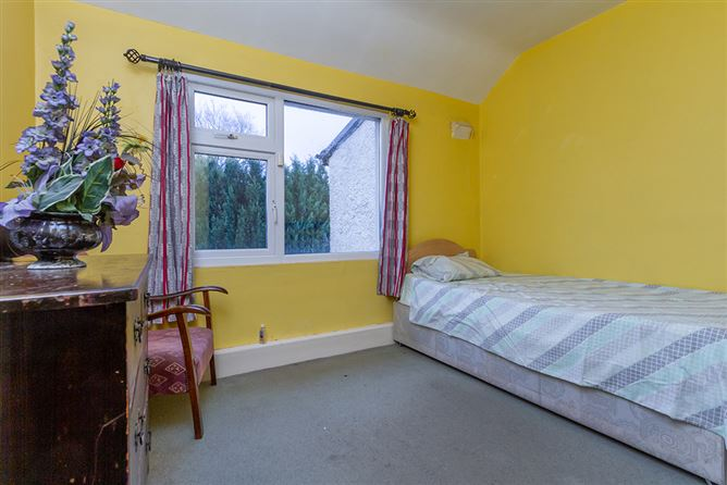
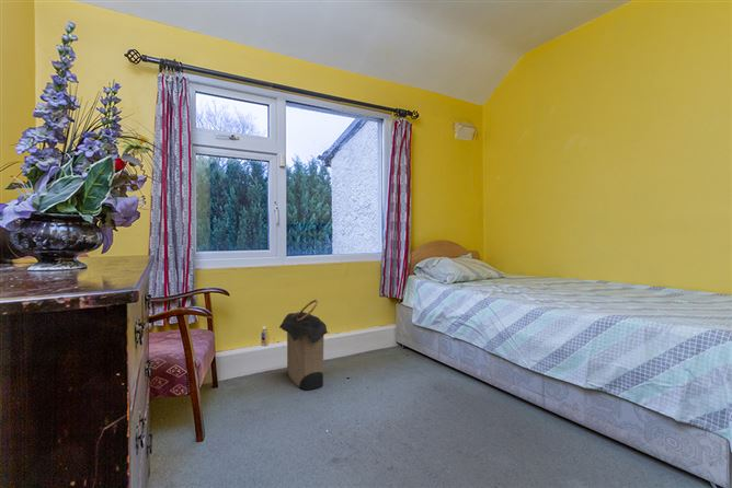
+ laundry hamper (302, 338)
